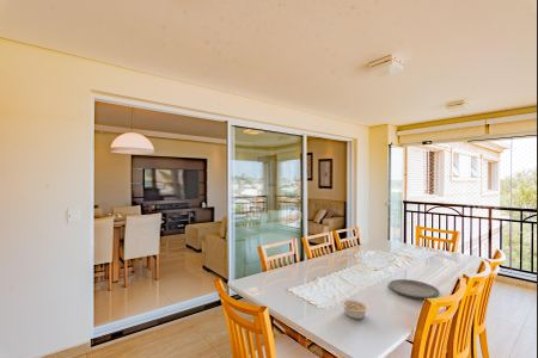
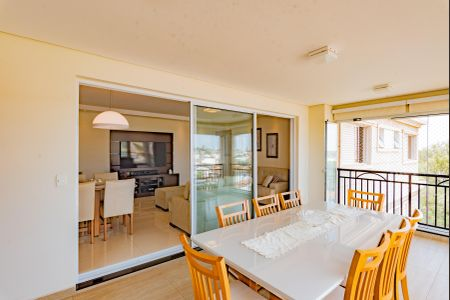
- legume (355, 309)
- plate (412, 289)
